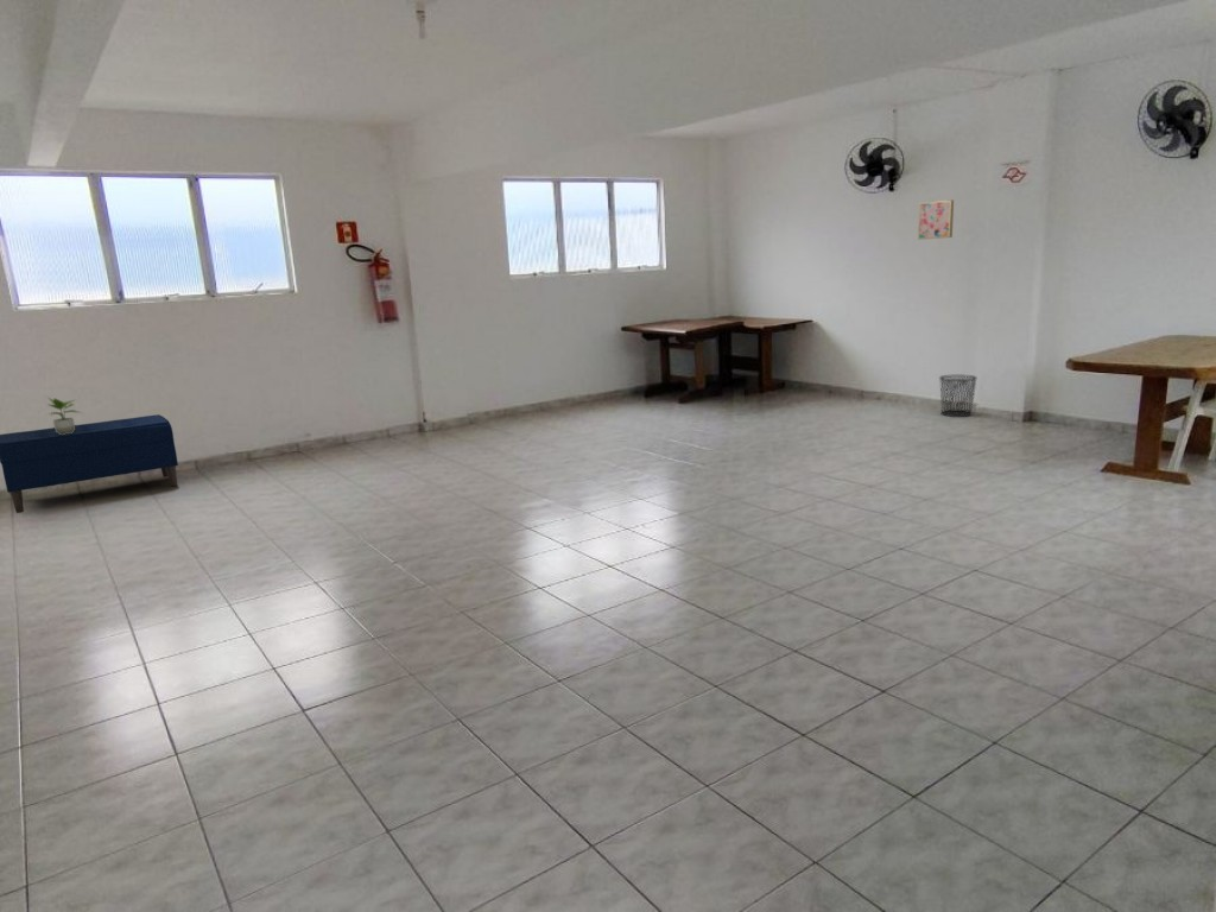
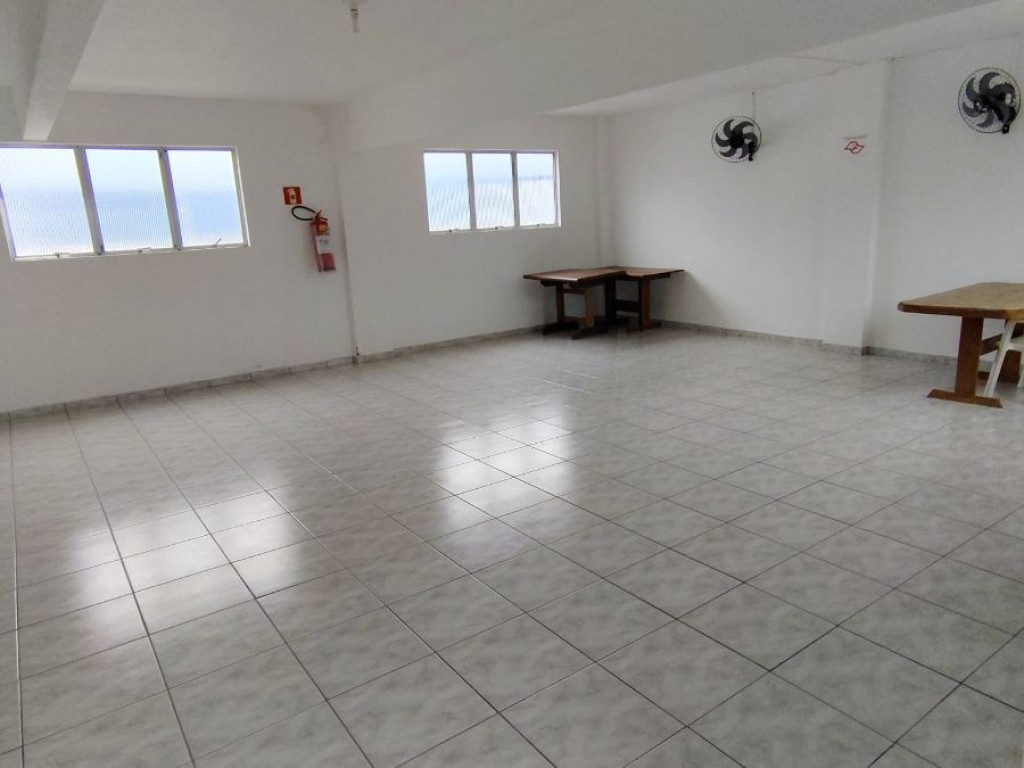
- waste bin (957, 395)
- bench (91, 461)
- potted plant (64, 414)
- wall art (935, 220)
